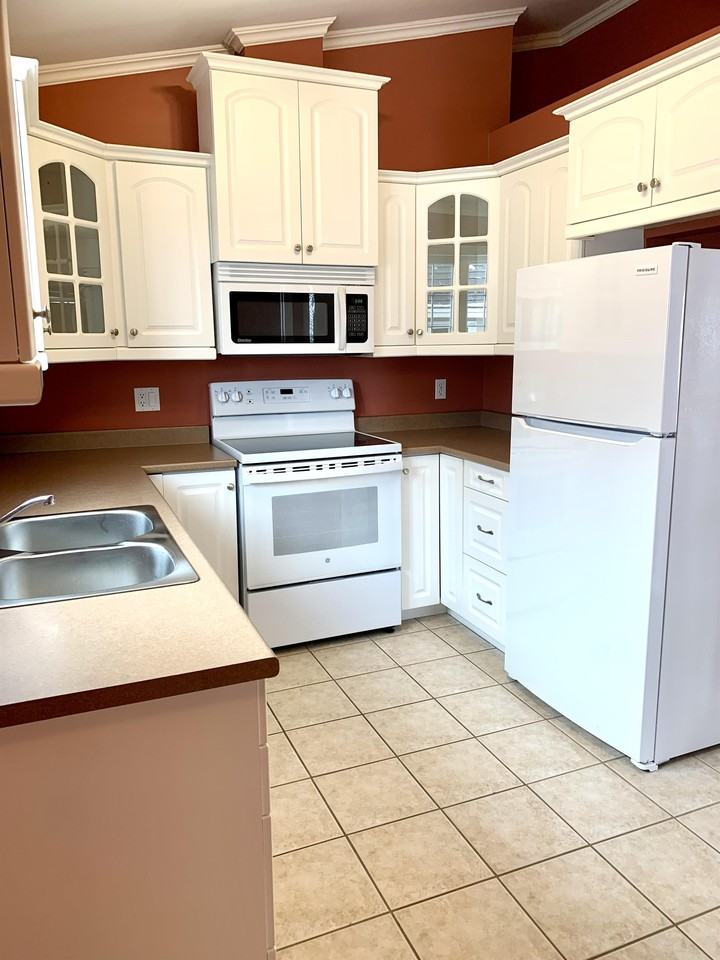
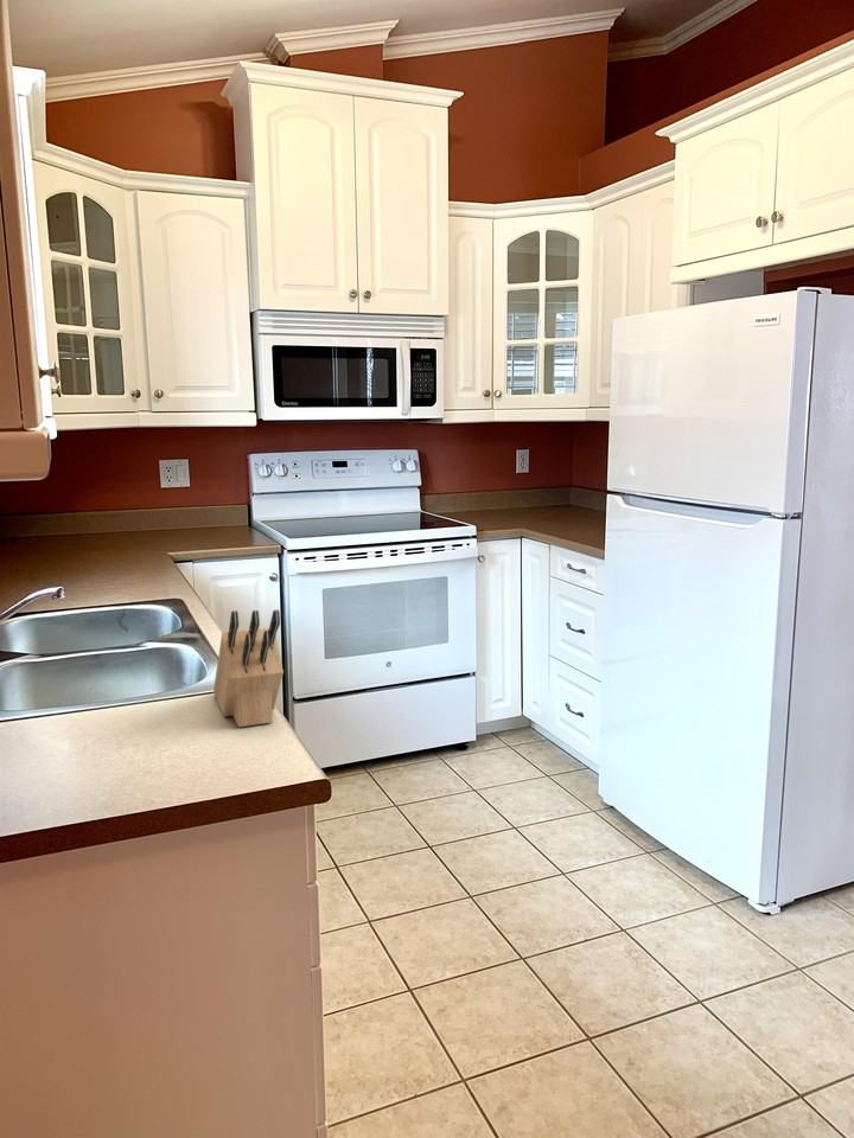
+ knife block (247, 656)
